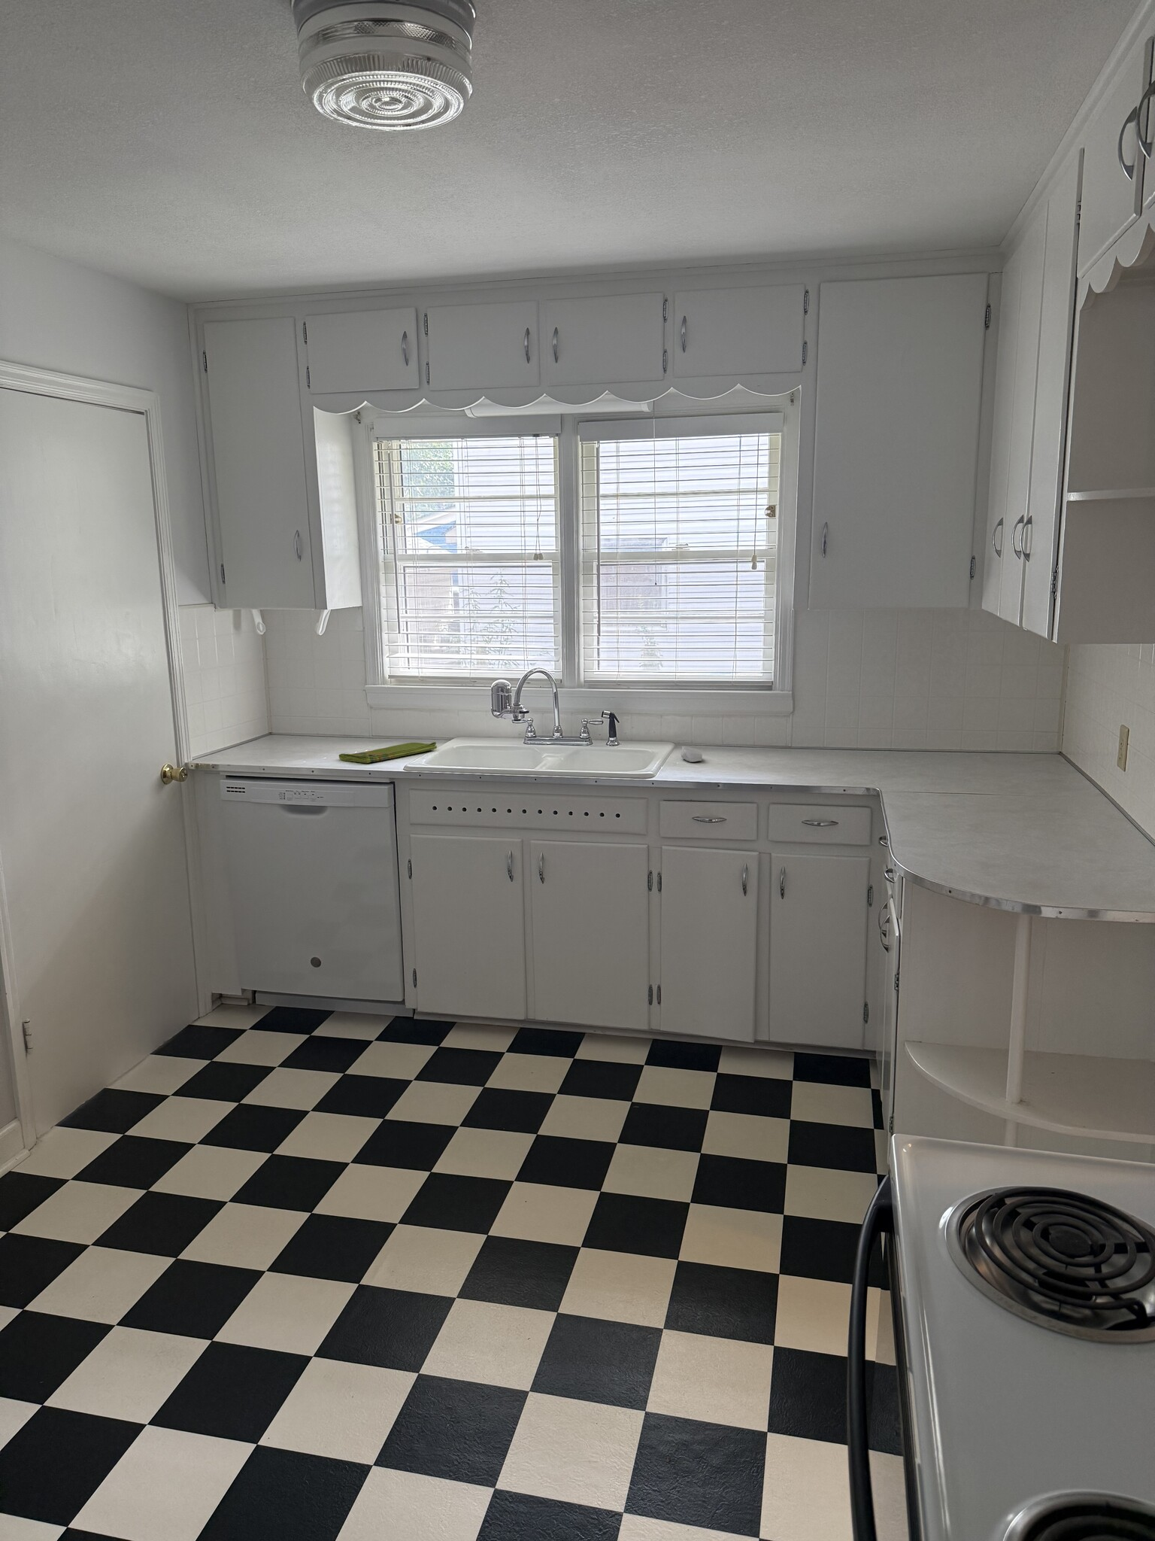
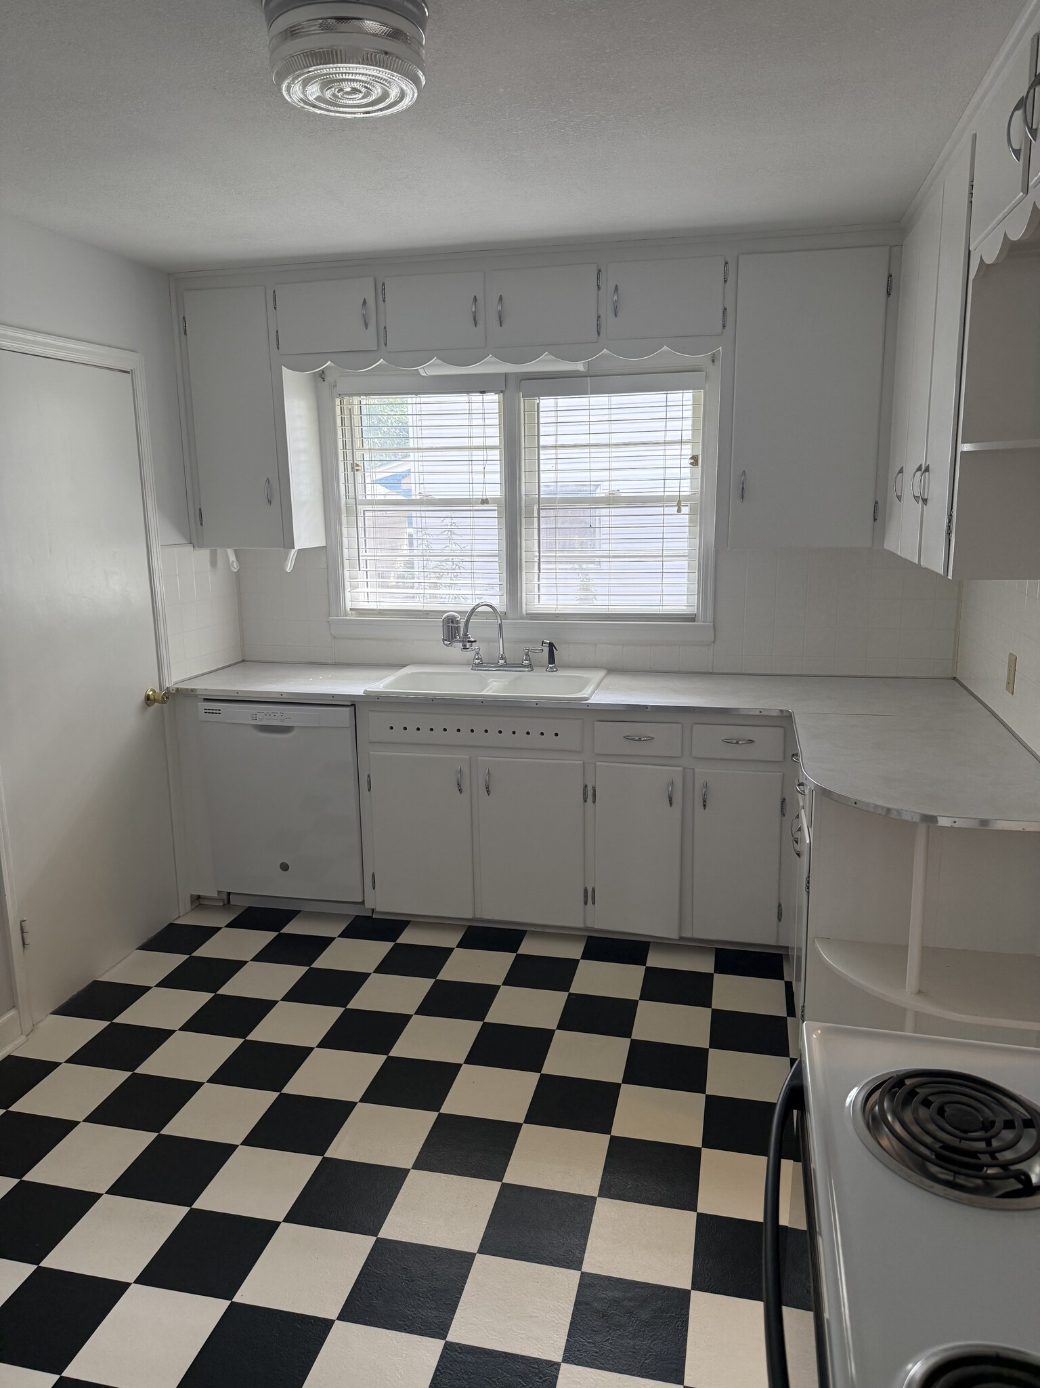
- soap bar (692, 754)
- dish towel (388, 750)
